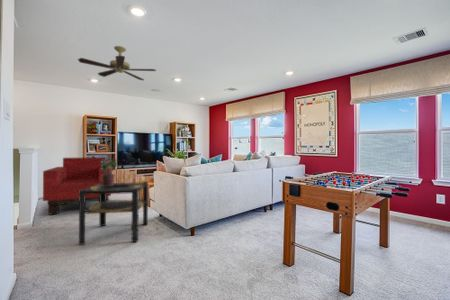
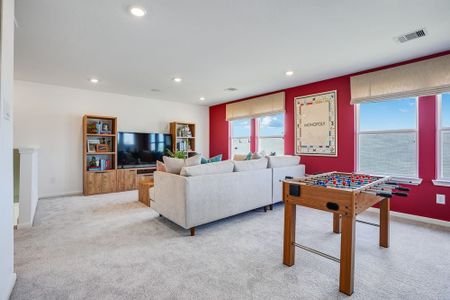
- armchair (82, 182)
- potted plant (109, 170)
- side table (117, 209)
- ceiling fan (119, 59)
